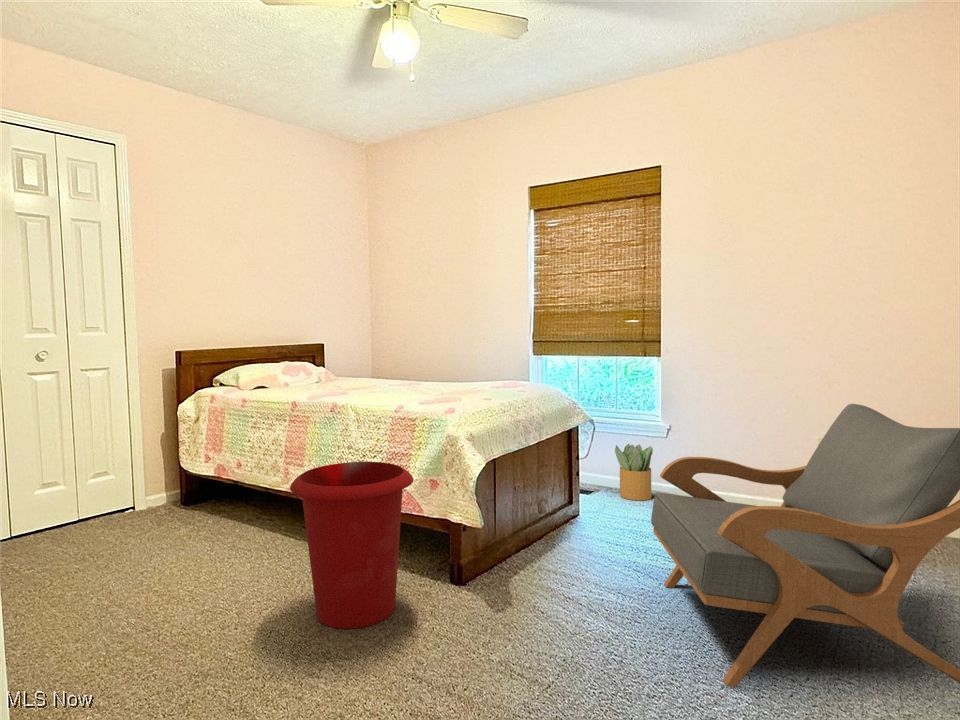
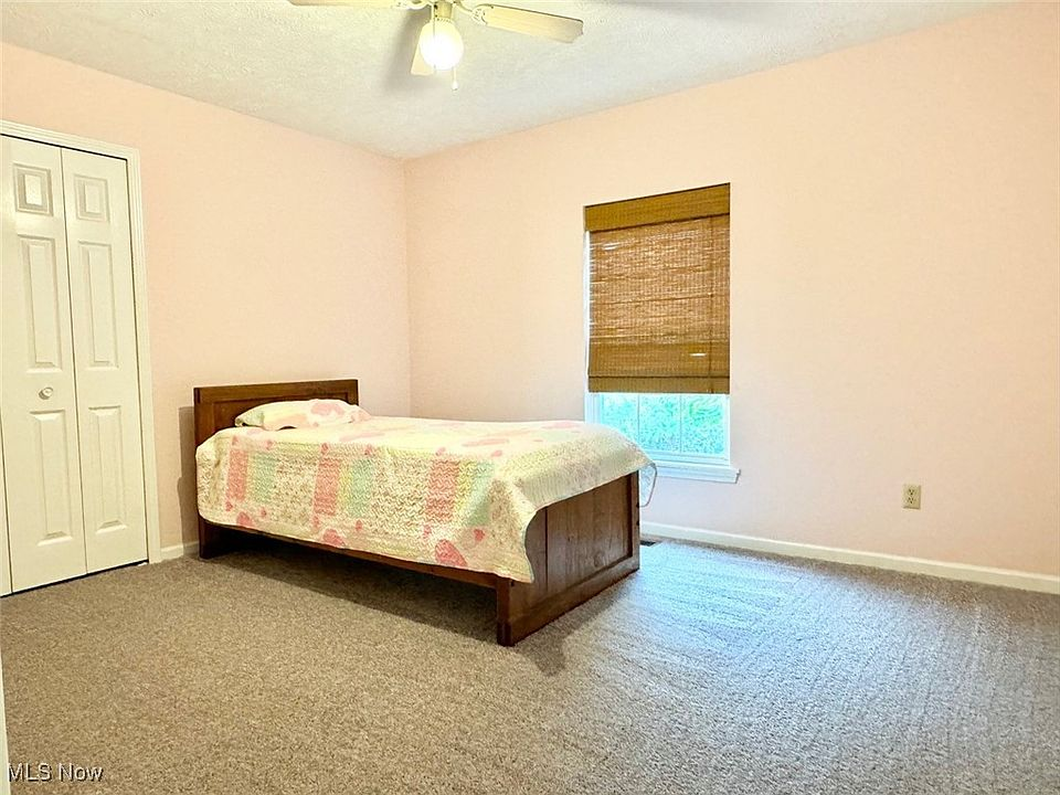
- armchair (804, 522)
- waste bin (354, 541)
- potted plant (633, 470)
